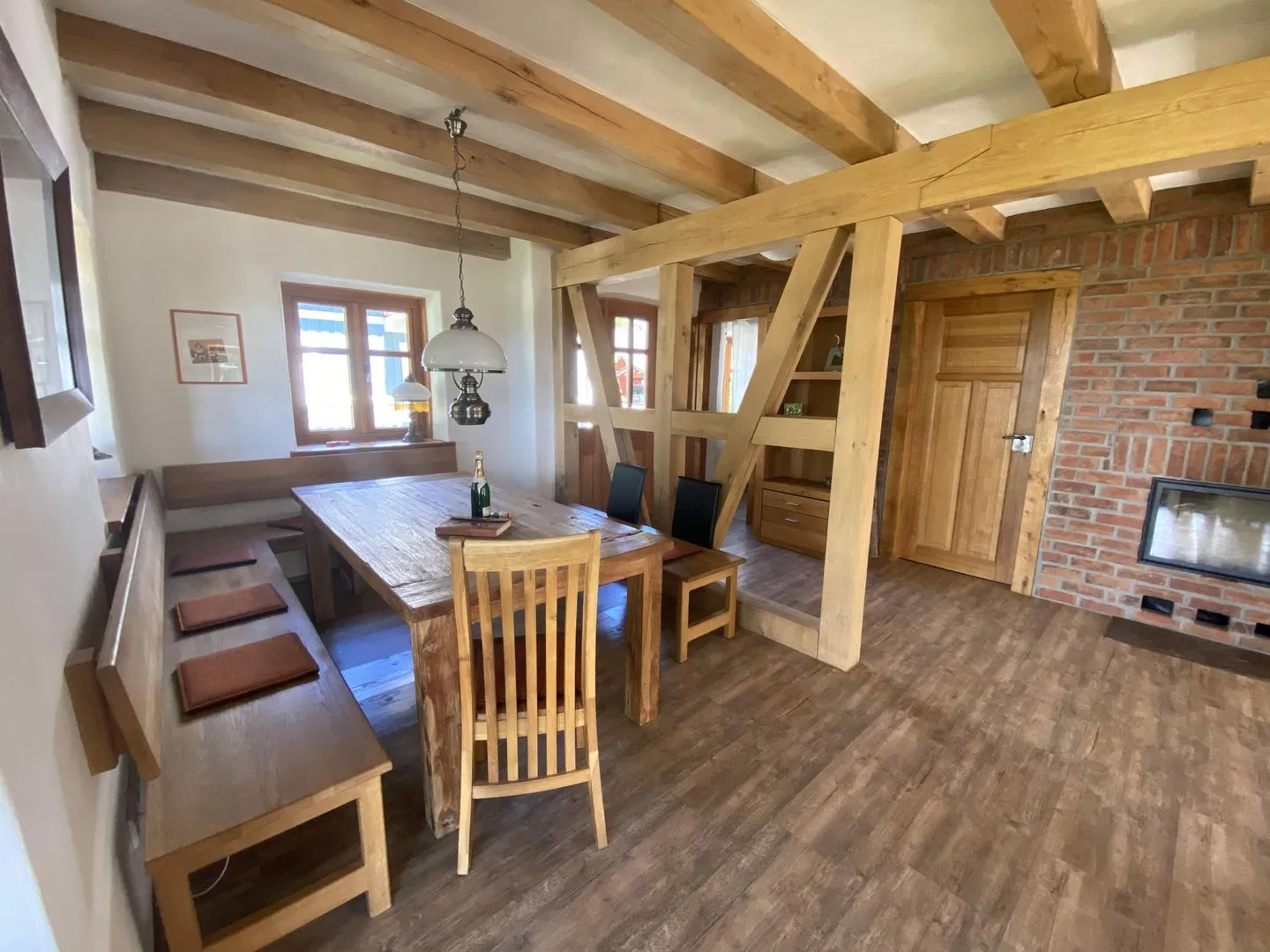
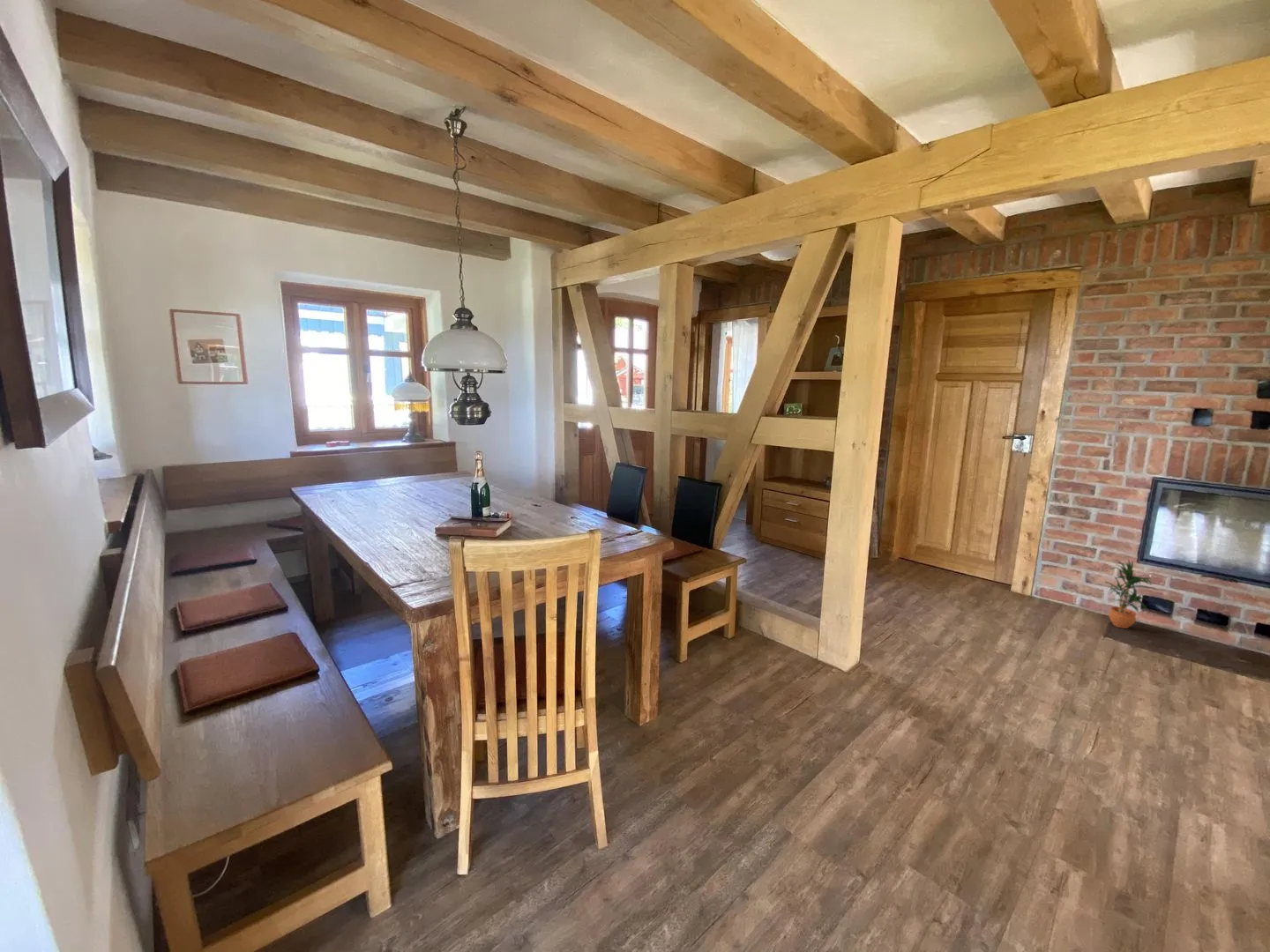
+ potted plant (1129, 594)
